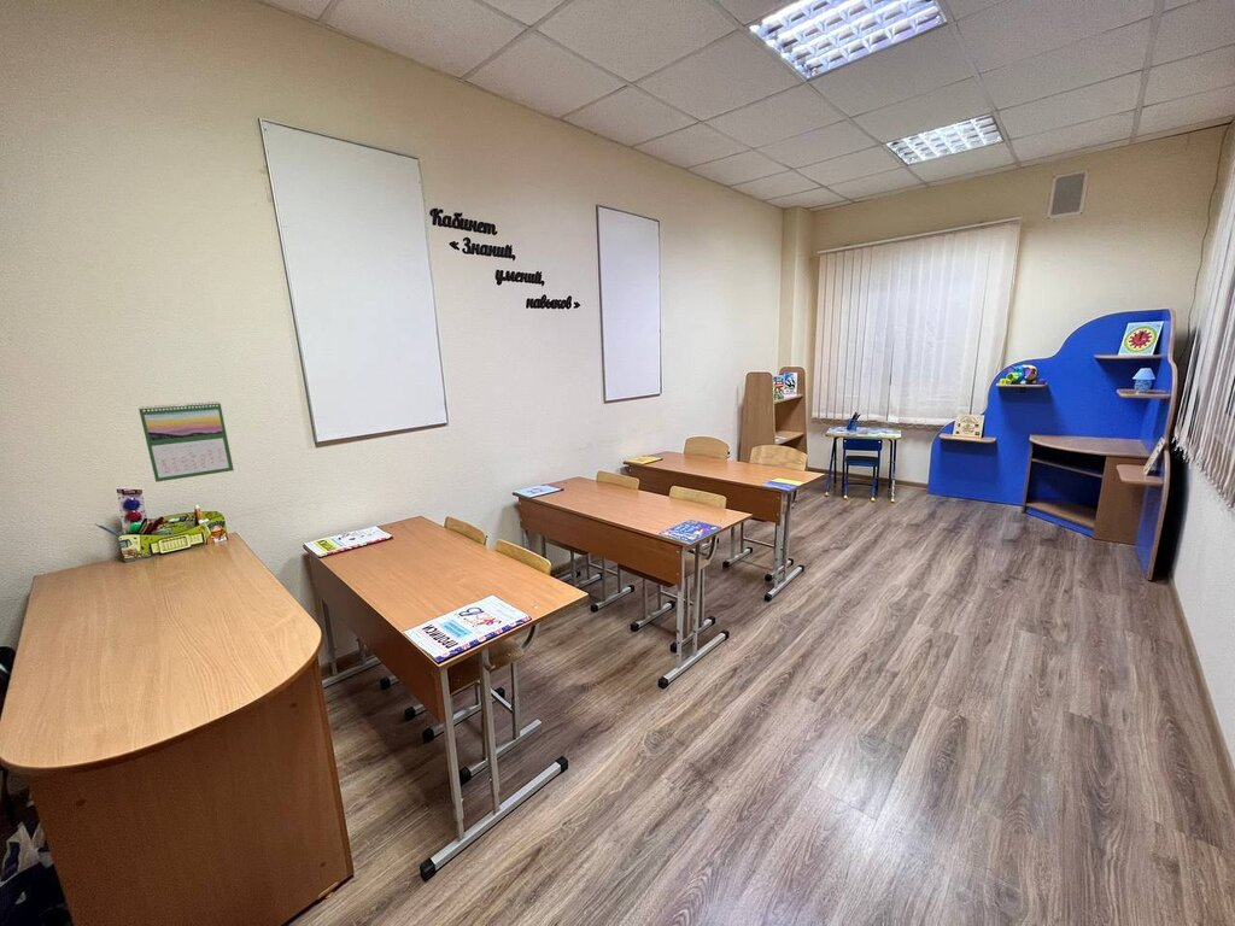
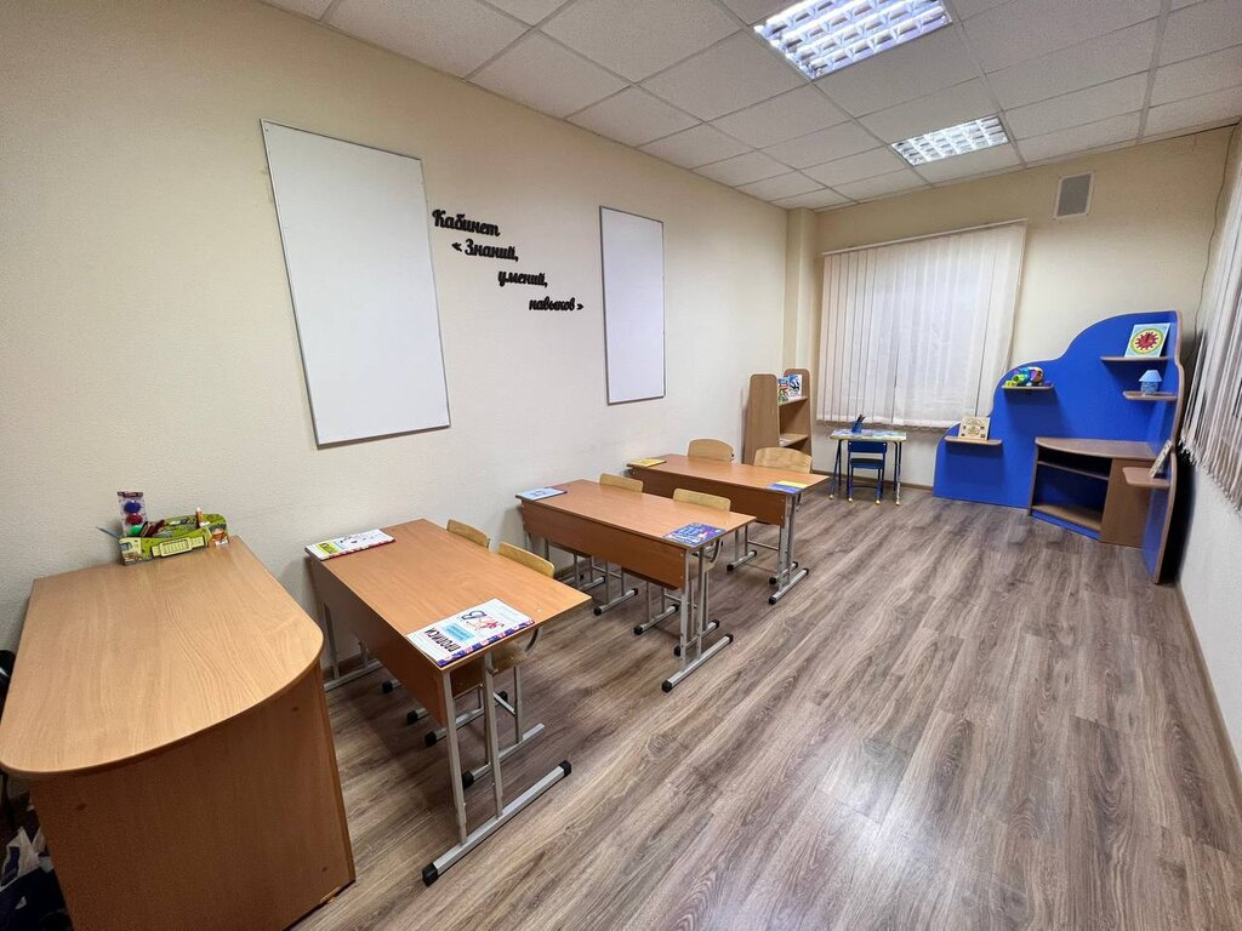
- calendar (188, 439)
